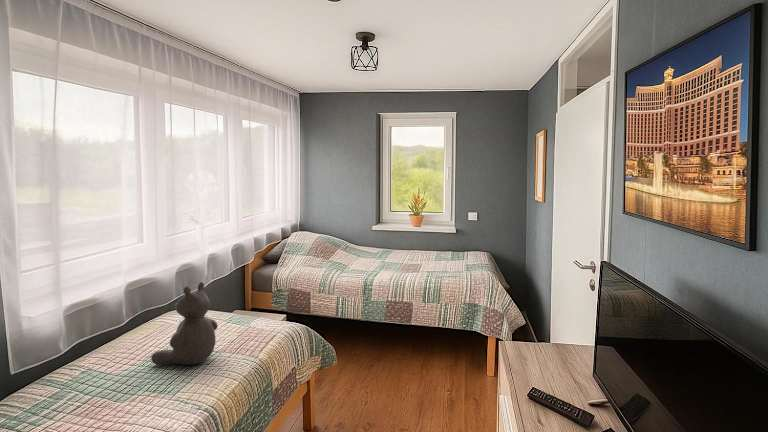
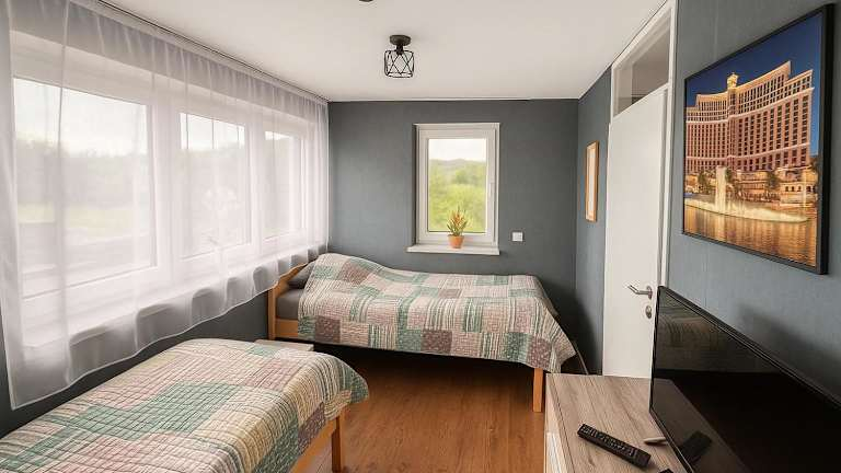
- teddy bear (184, 322)
